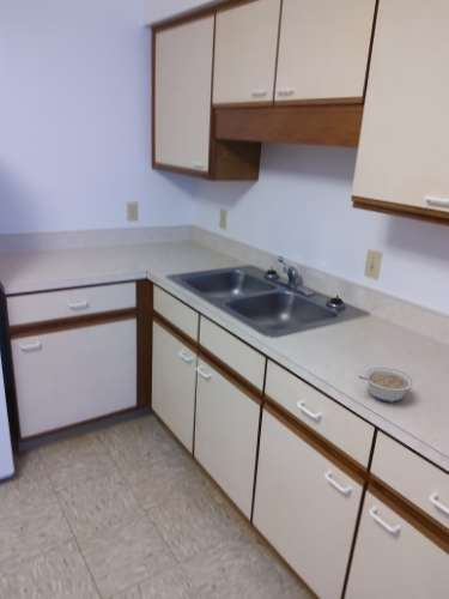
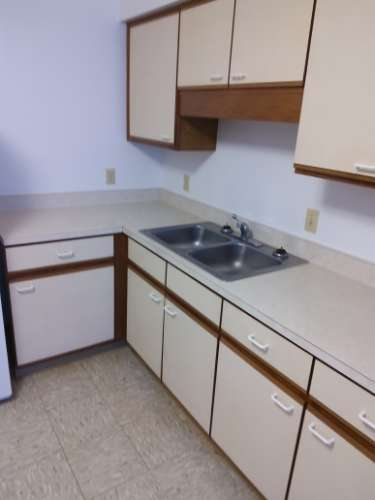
- legume (387, 385)
